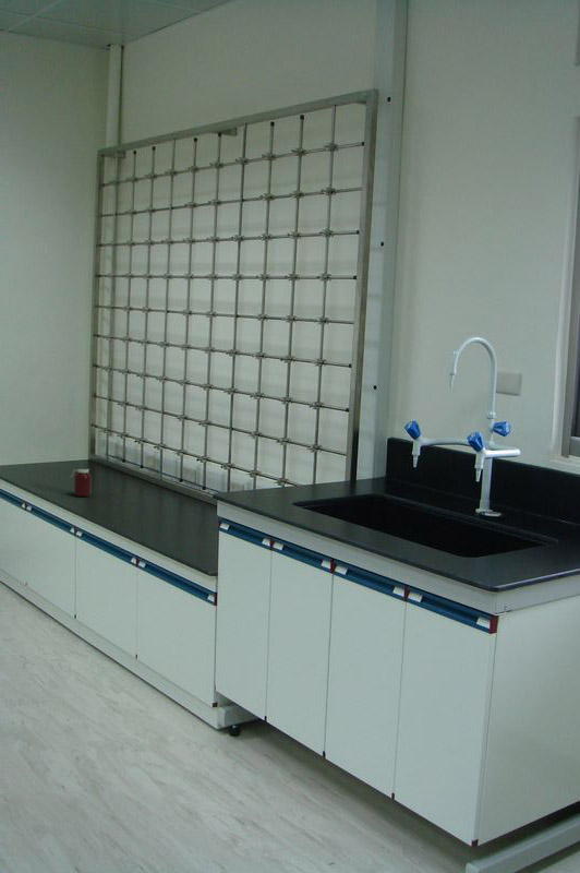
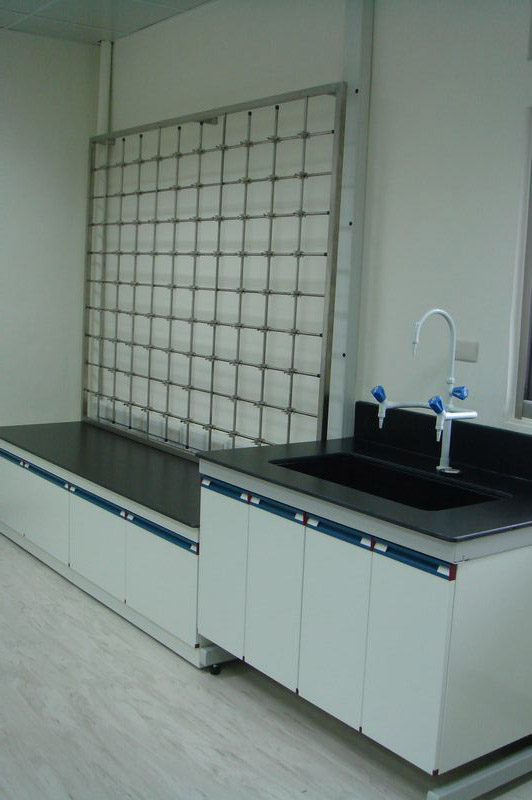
- jar (81, 481)
